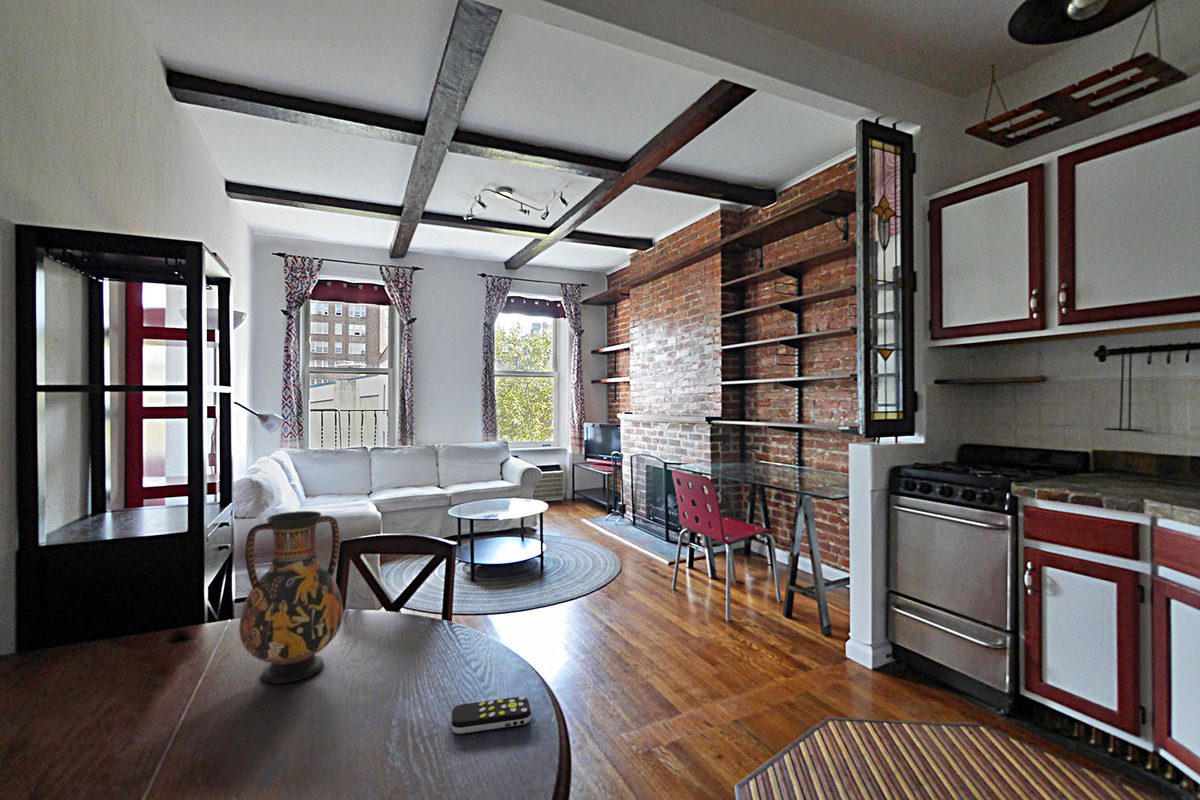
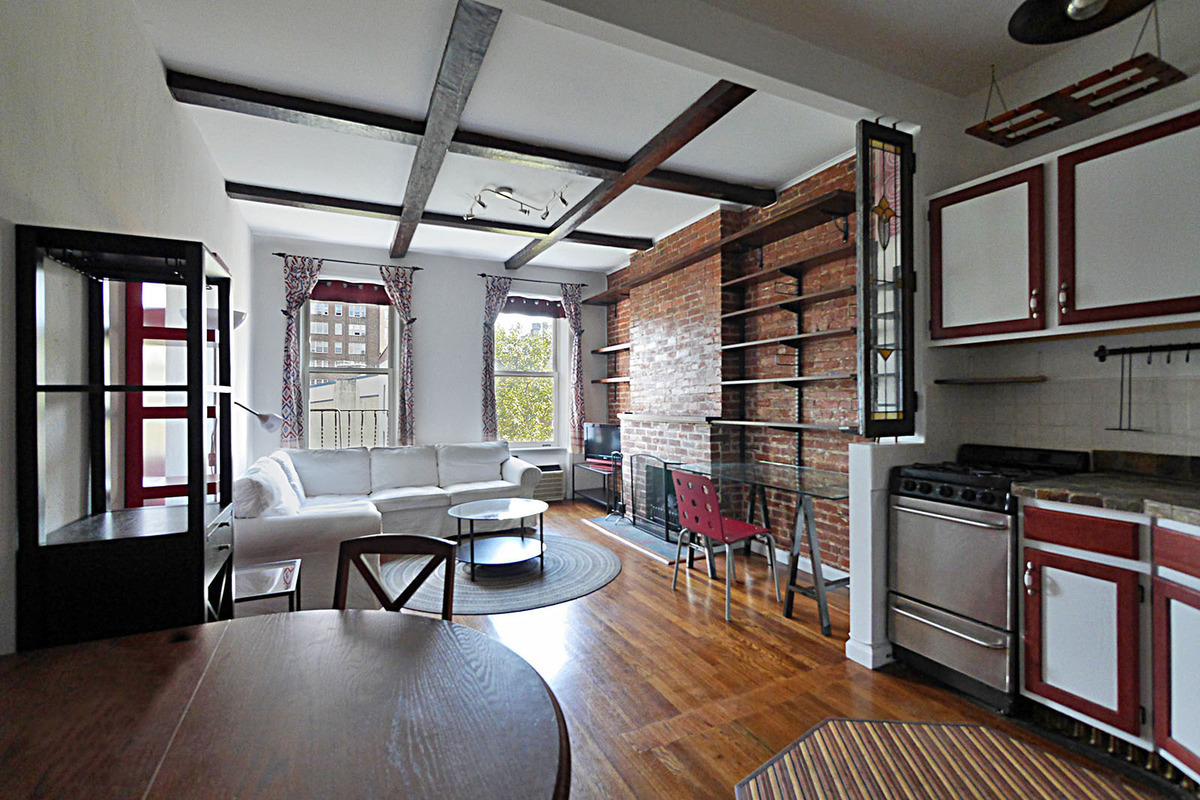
- remote control (491, 713)
- vase (293, 592)
